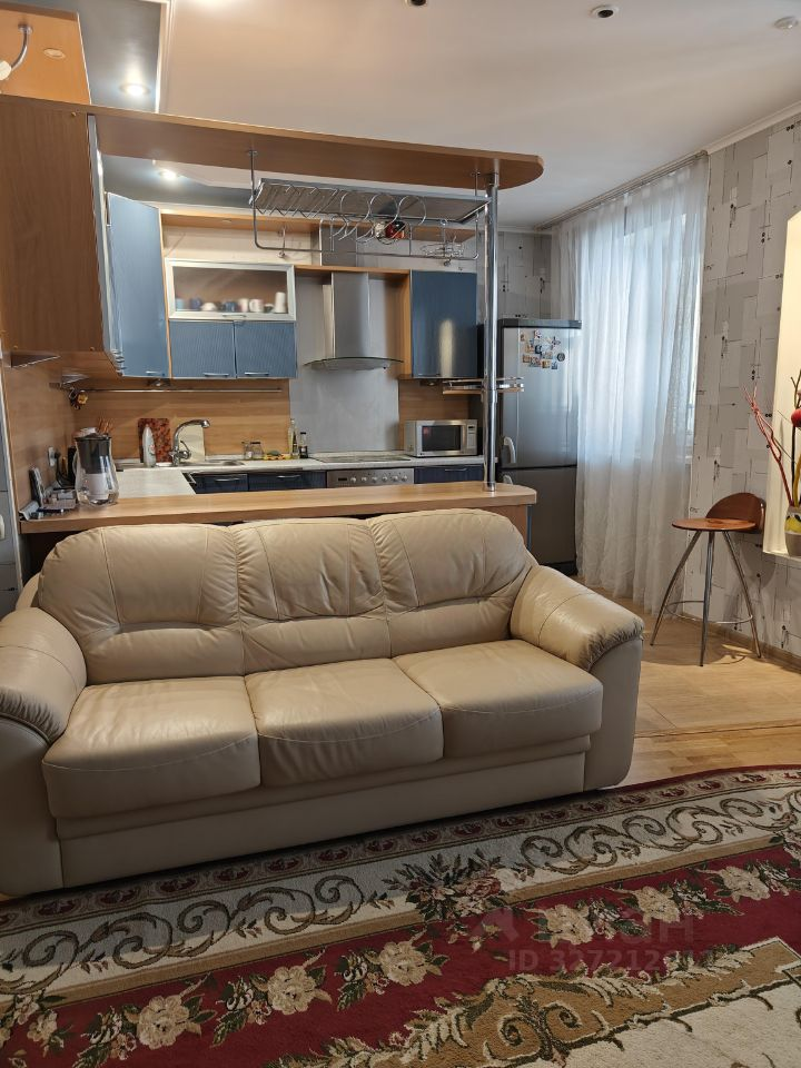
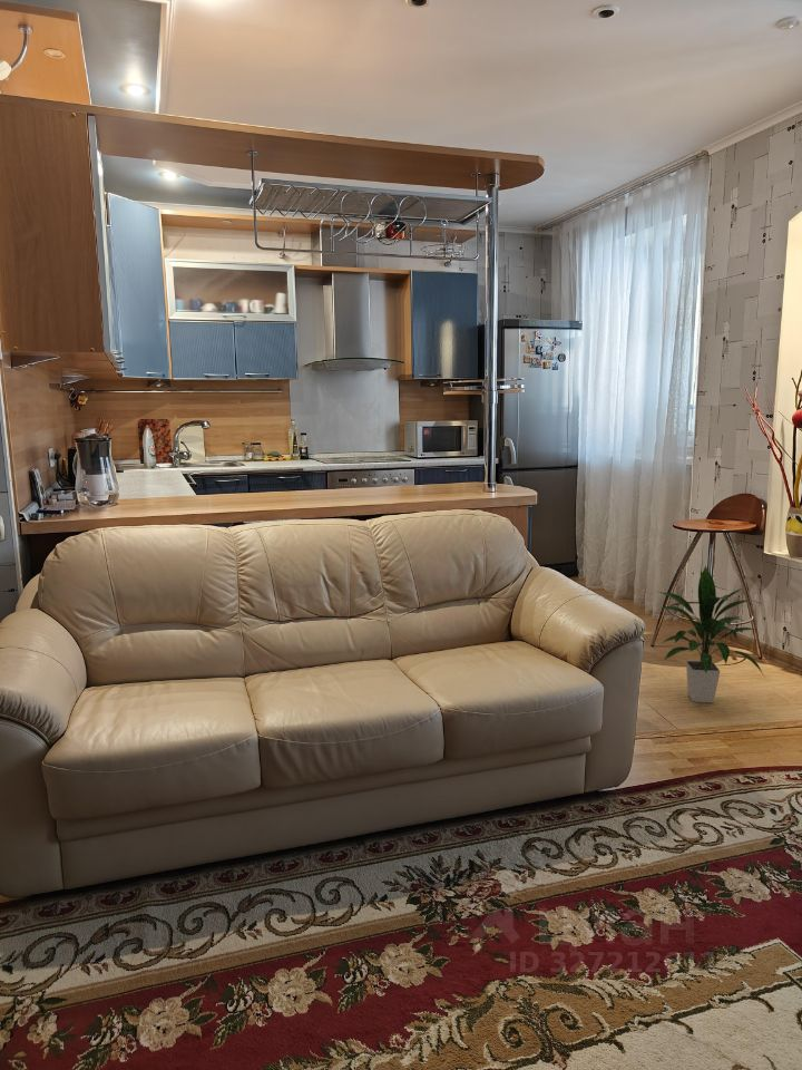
+ indoor plant (711, 636)
